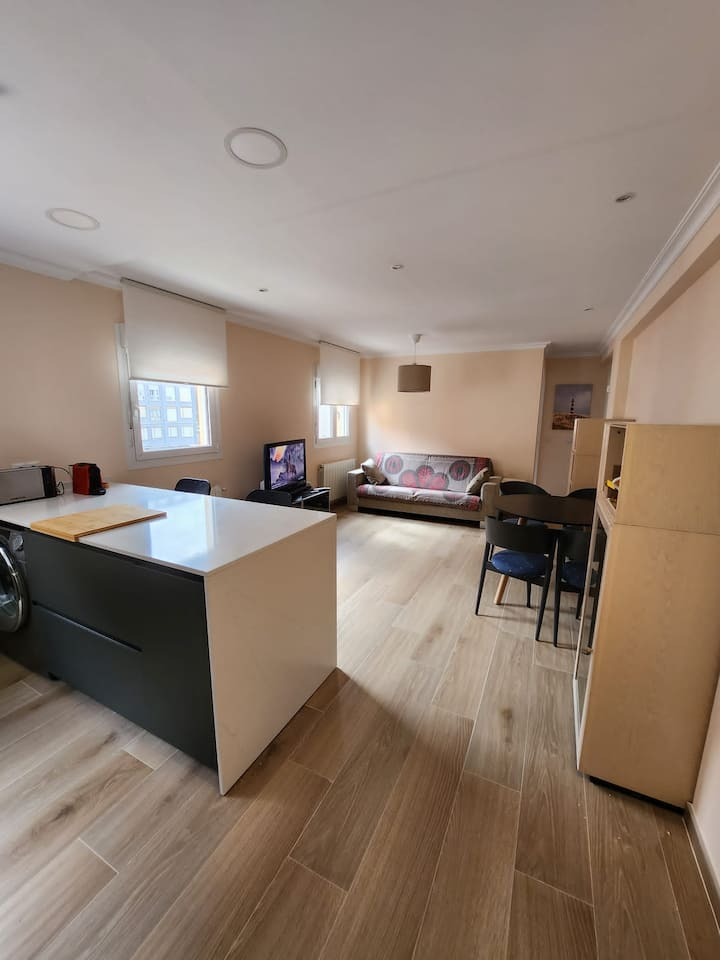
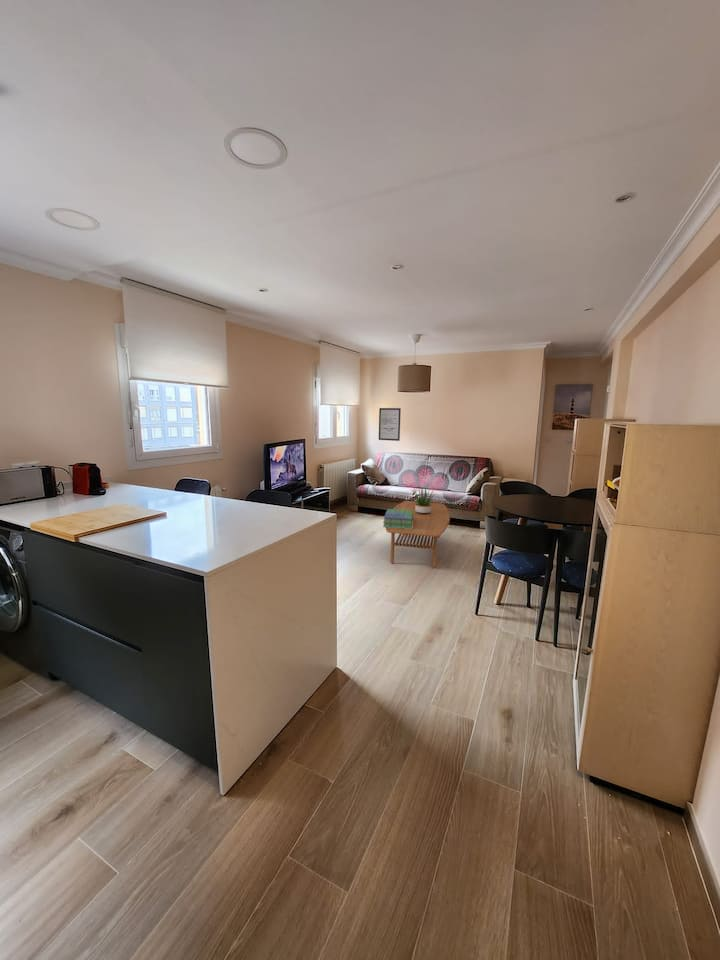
+ potted plant (423, 499)
+ stack of books (398, 518)
+ coffee table (418, 532)
+ wall art (389, 424)
